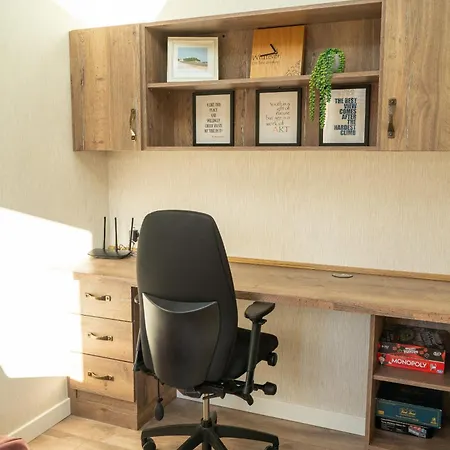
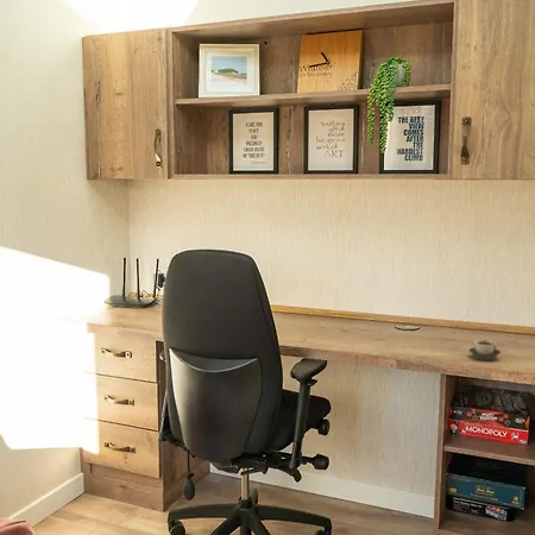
+ cup (484, 350)
